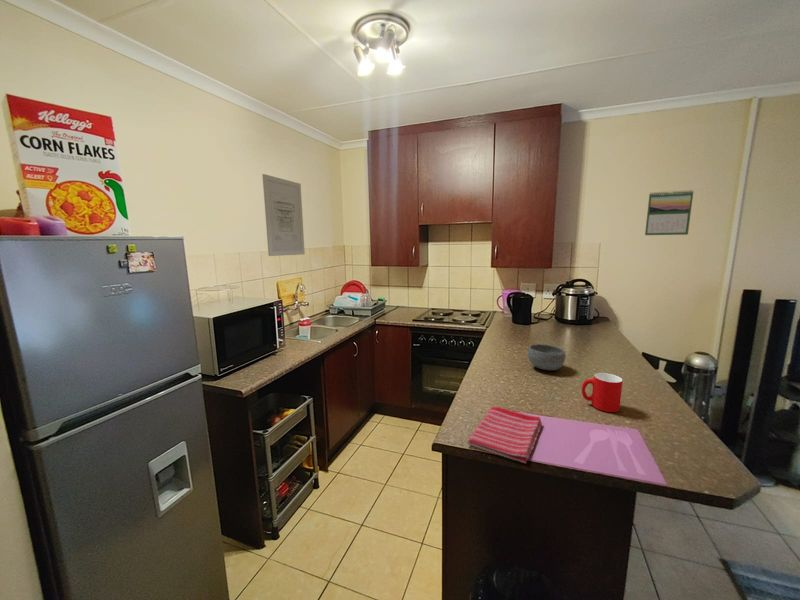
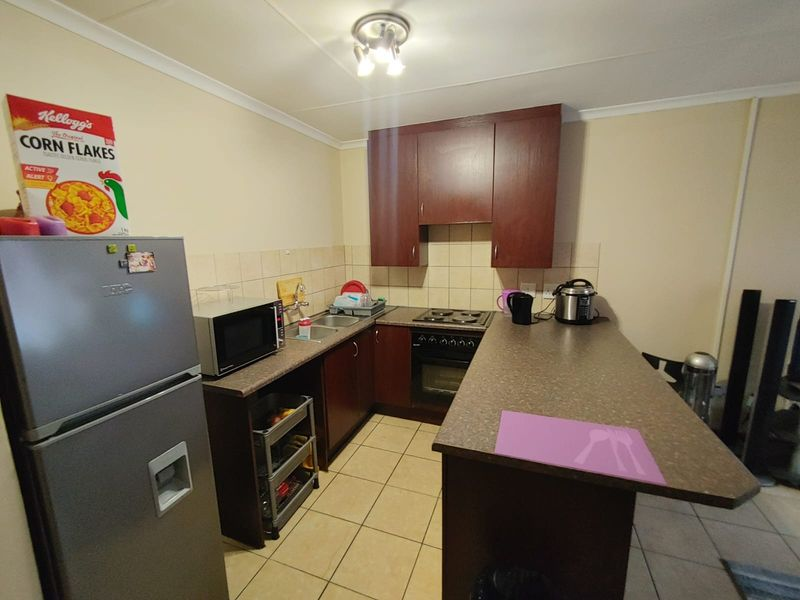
- wall art (285, 217)
- calendar (668, 212)
- dish towel (506, 430)
- bowl (546, 358)
- cup (600, 391)
